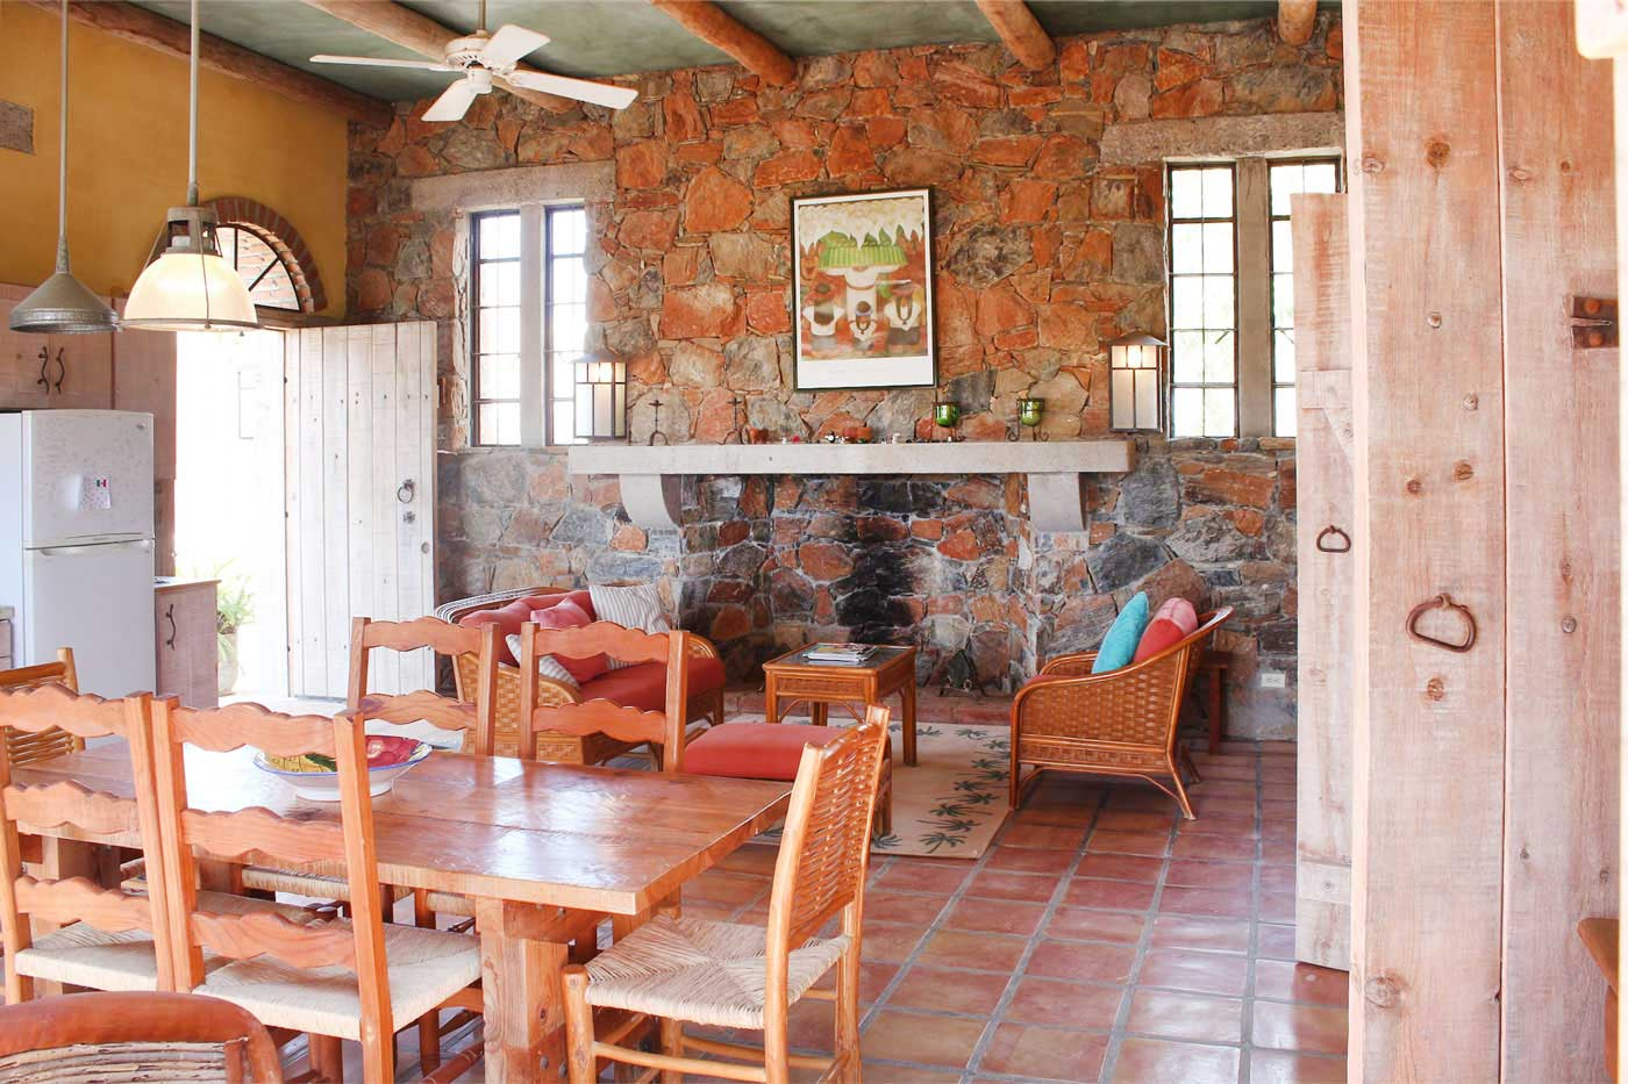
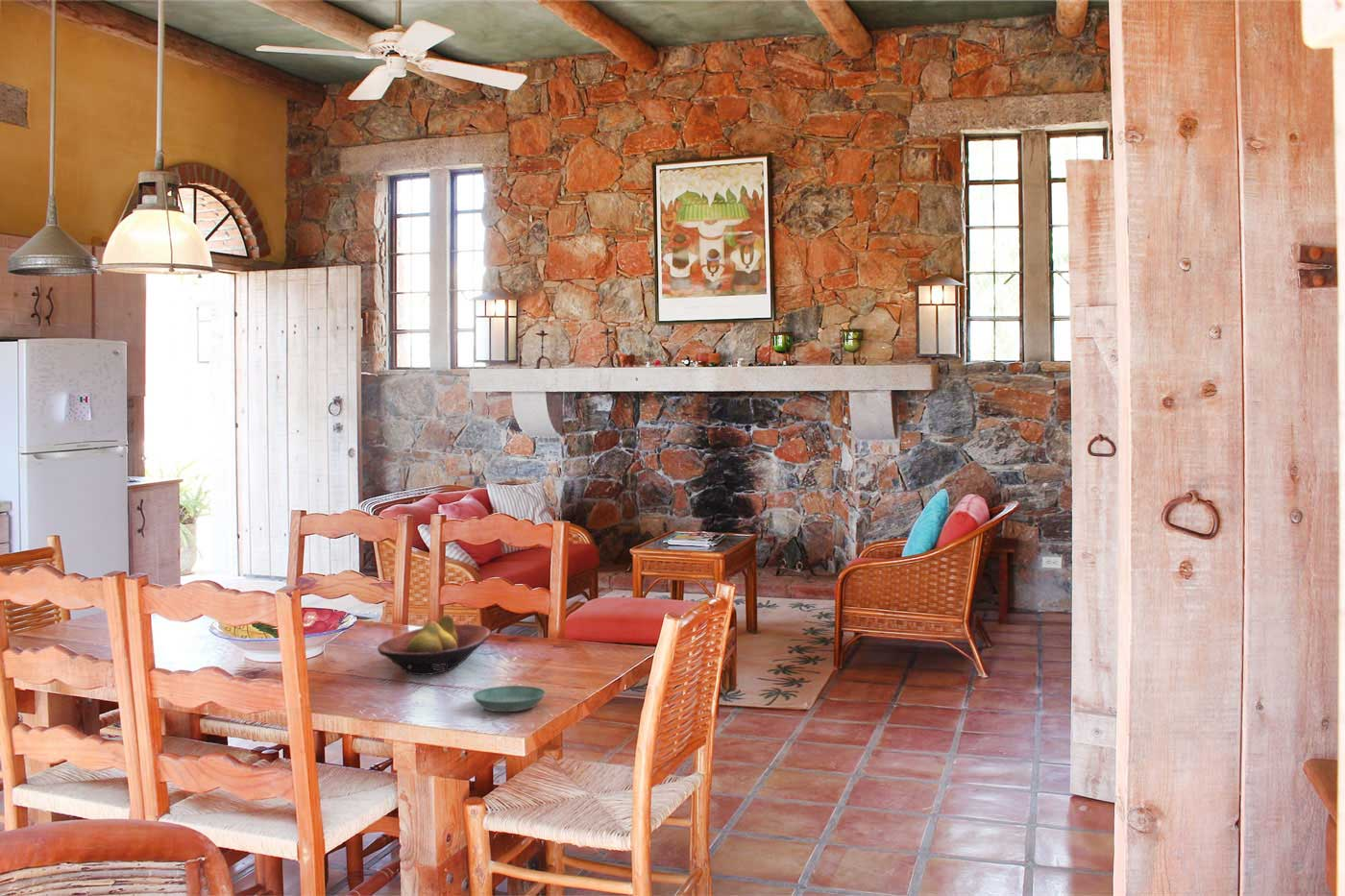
+ saucer (509, 699)
+ fruit bowl (436, 641)
